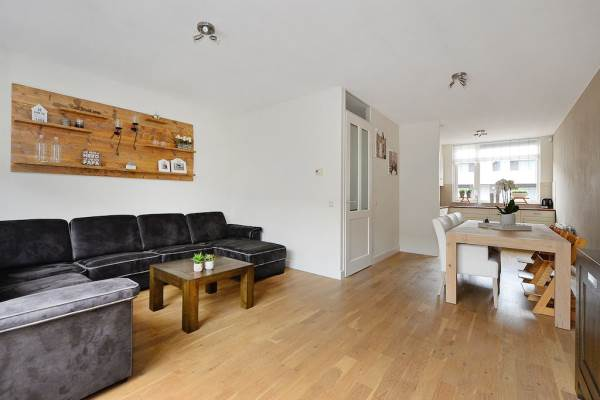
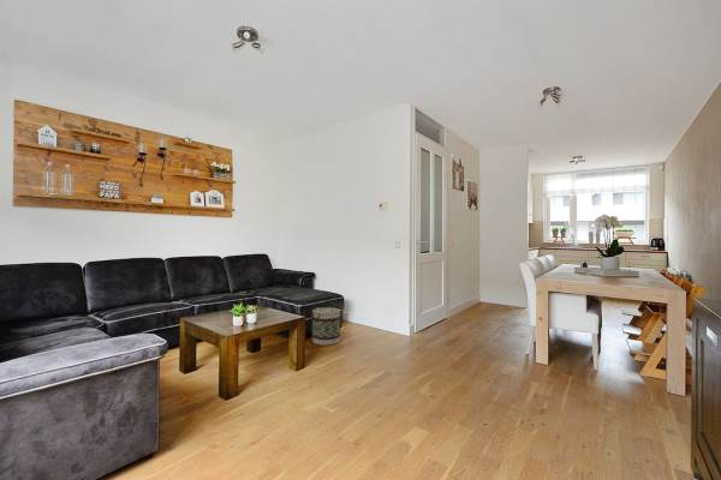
+ basket (324, 324)
